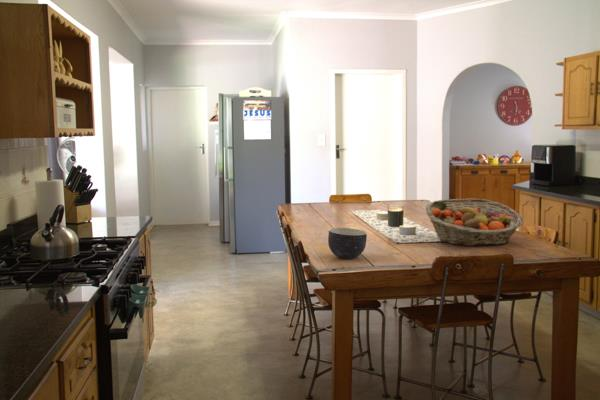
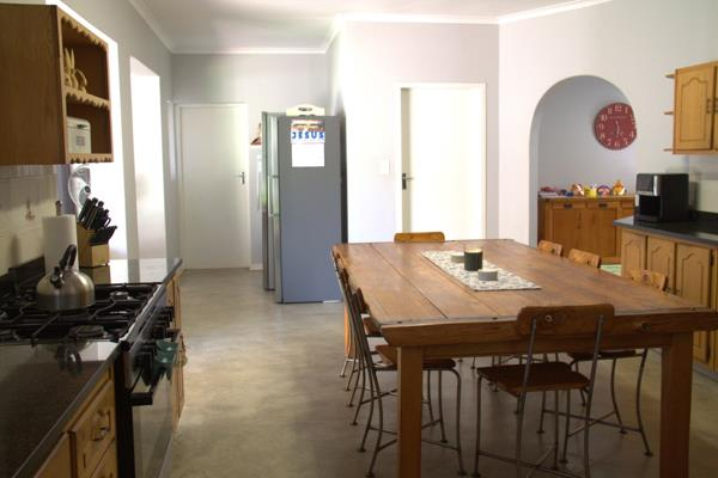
- bowl (347, 243)
- fruit basket (472, 221)
